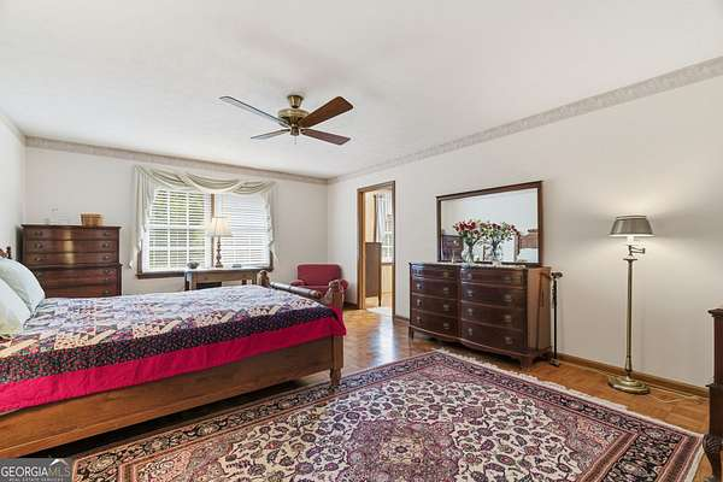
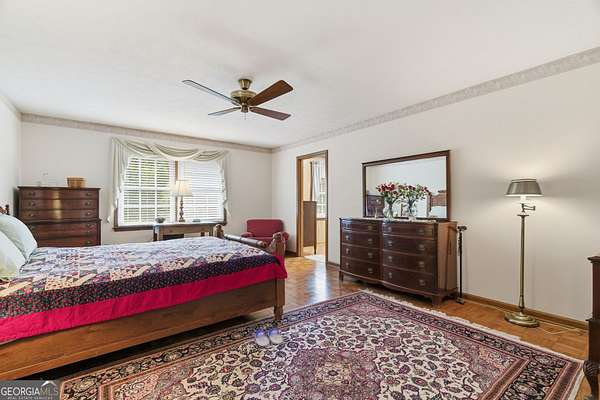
+ flip-flop (268, 335)
